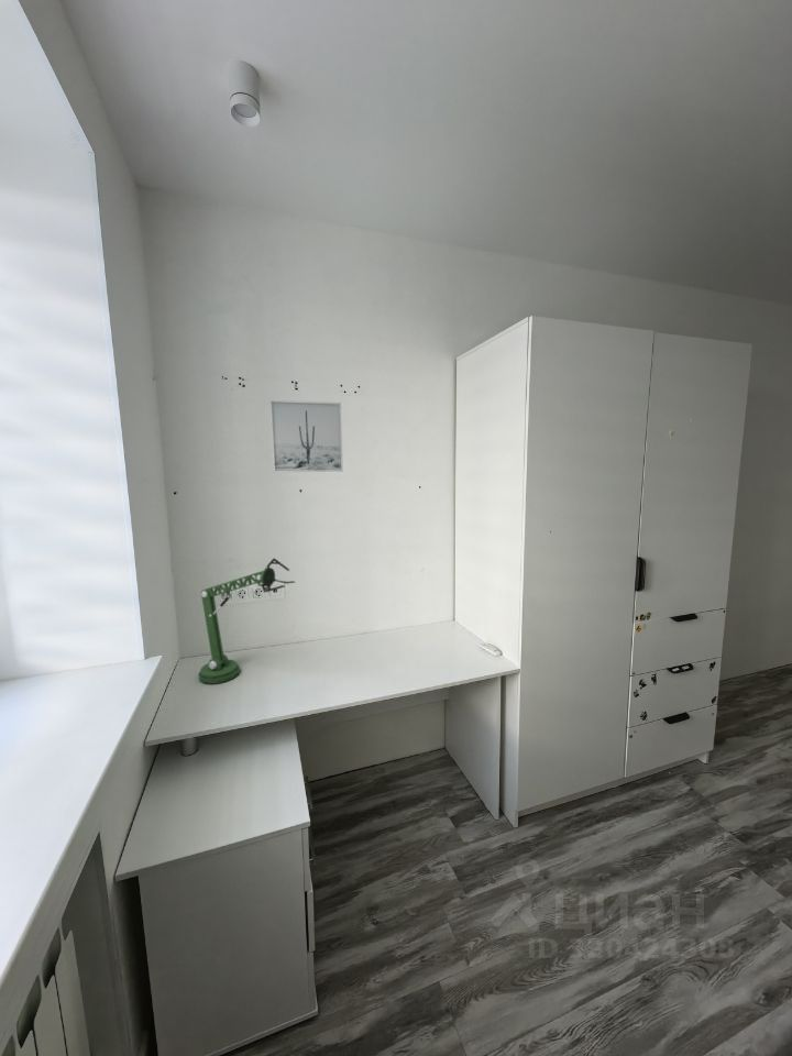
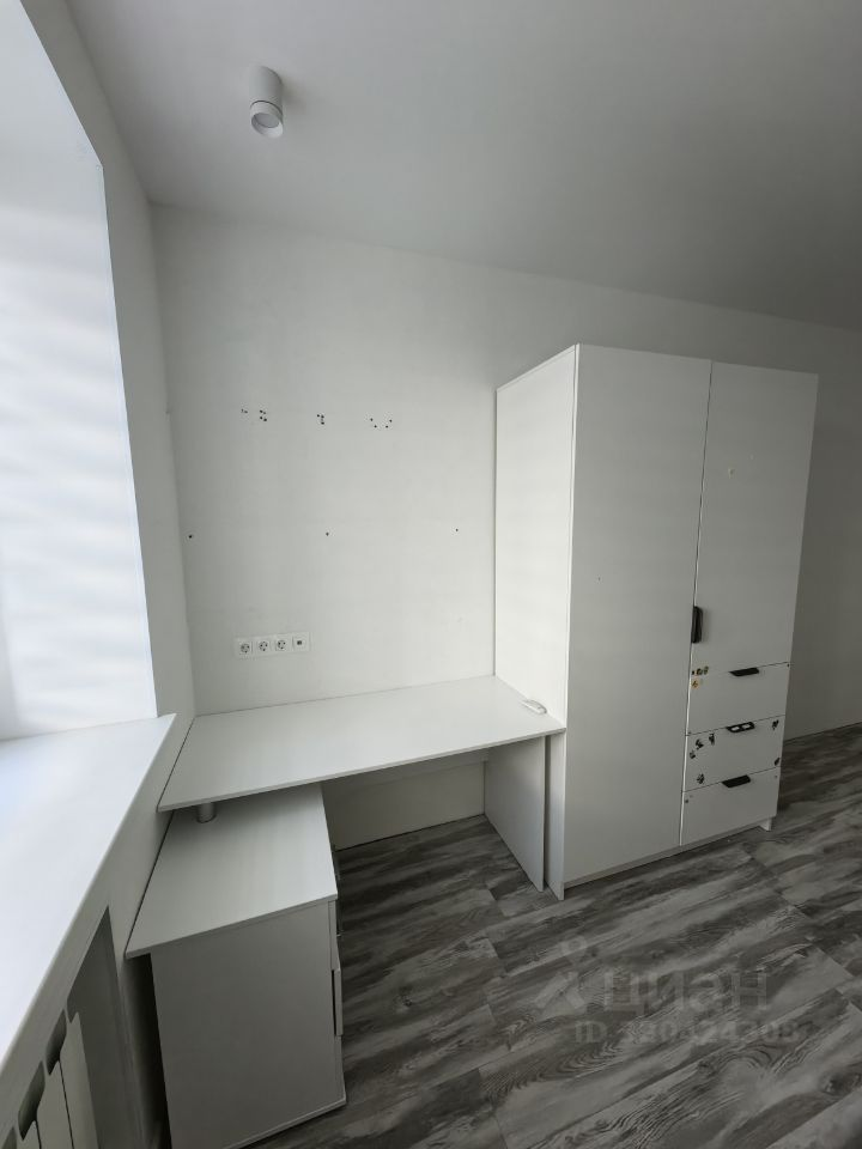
- wall art (307, 437)
- desk lamp (226, 602)
